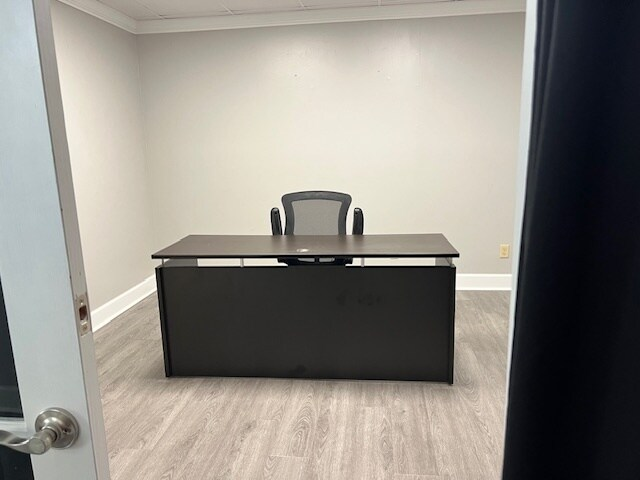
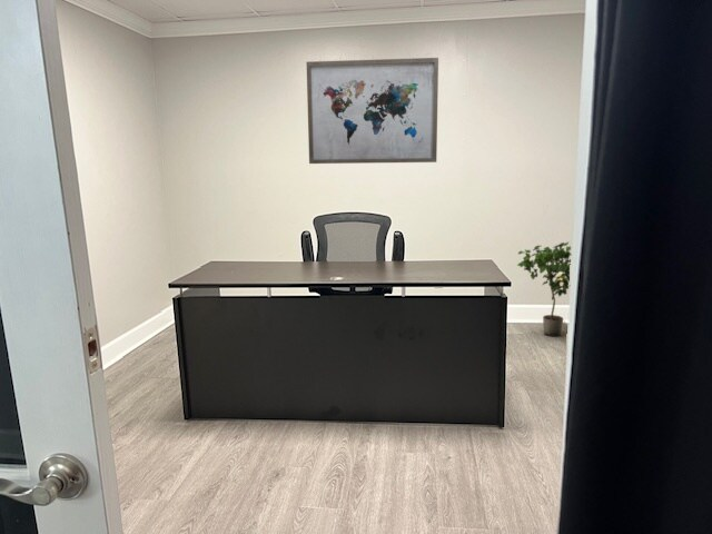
+ potted plant (551, 289)
+ wall art (372, 112)
